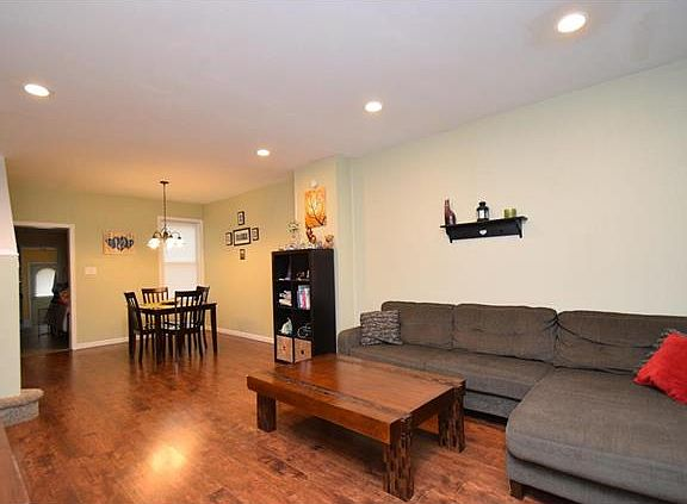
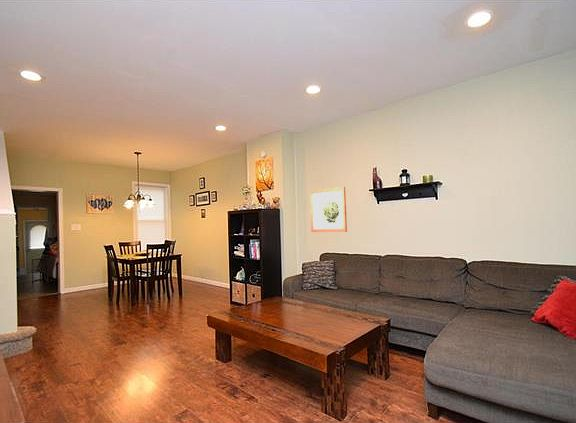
+ wall art (327, 210)
